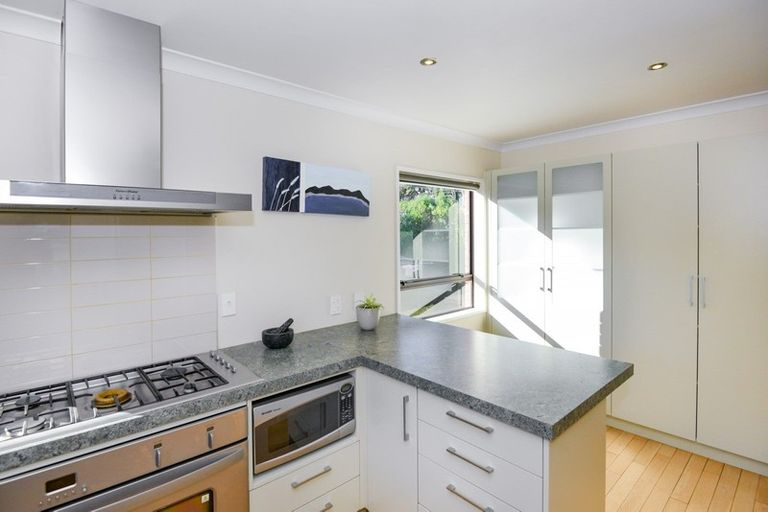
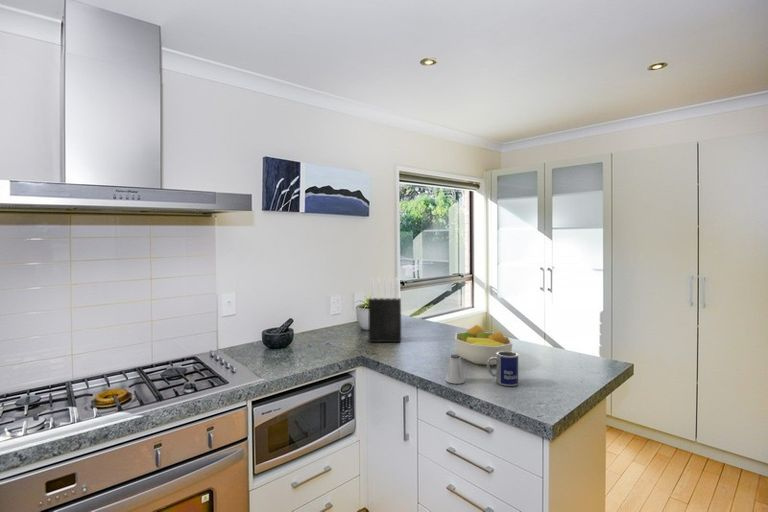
+ fruit bowl (482, 343)
+ knife block (385, 308)
+ mug (502, 368)
+ saltshaker (455, 368)
